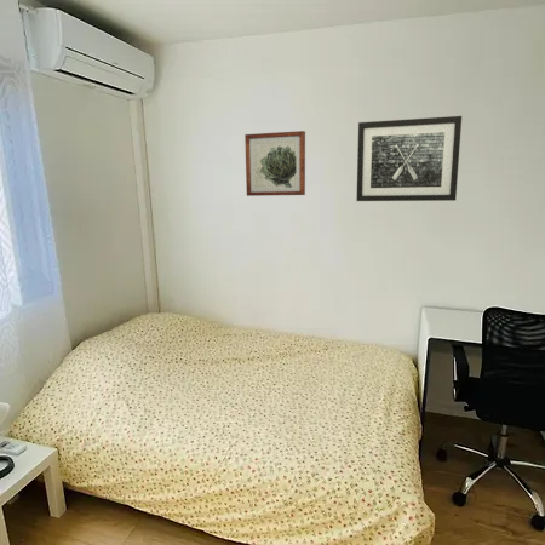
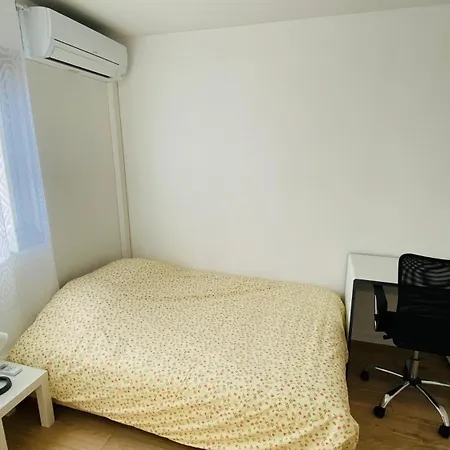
- wall art (275, 165)
- wall art (406, 160)
